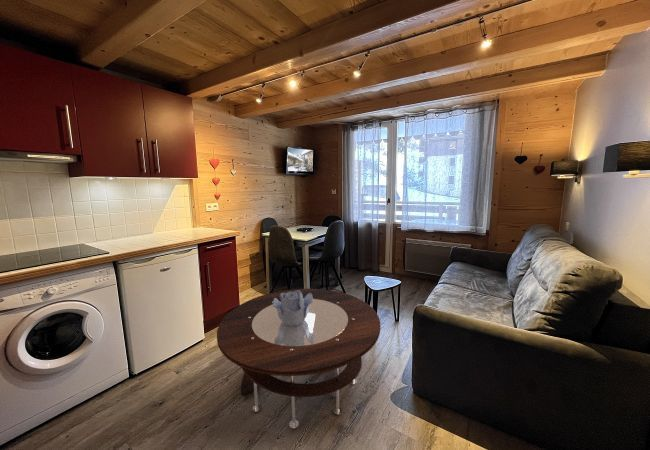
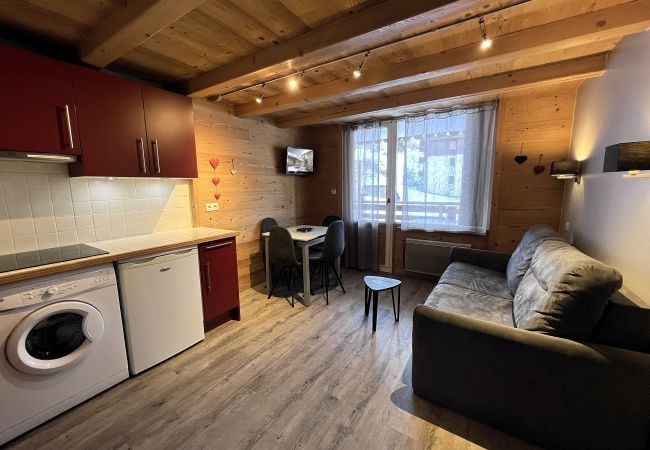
- coffee table (301, 349)
- decorative bowl (293, 307)
